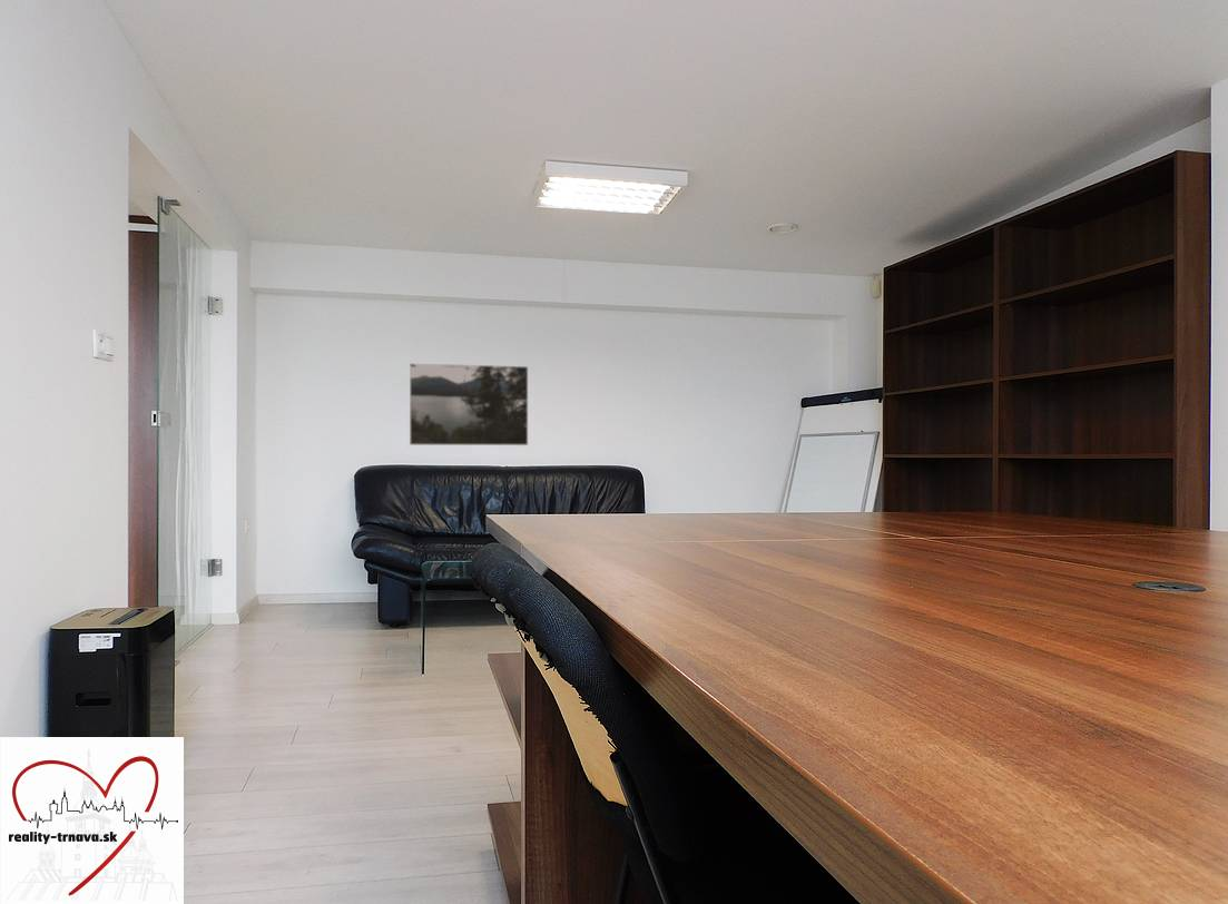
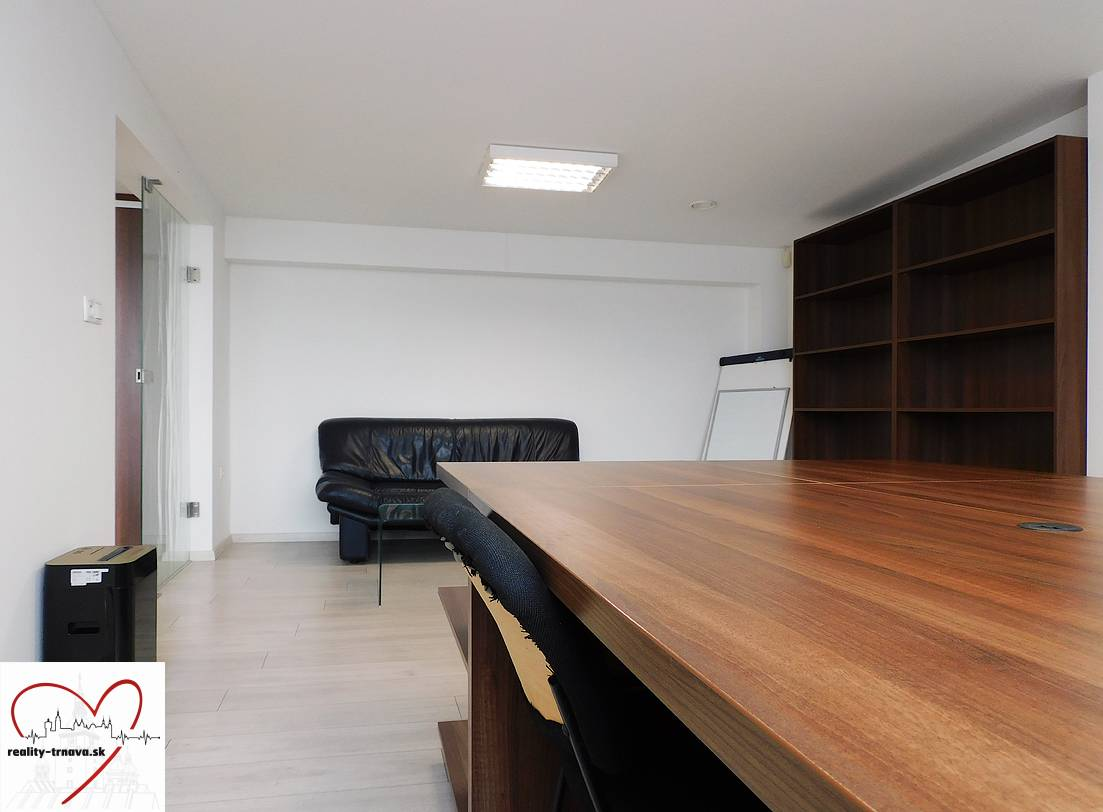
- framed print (469, 404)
